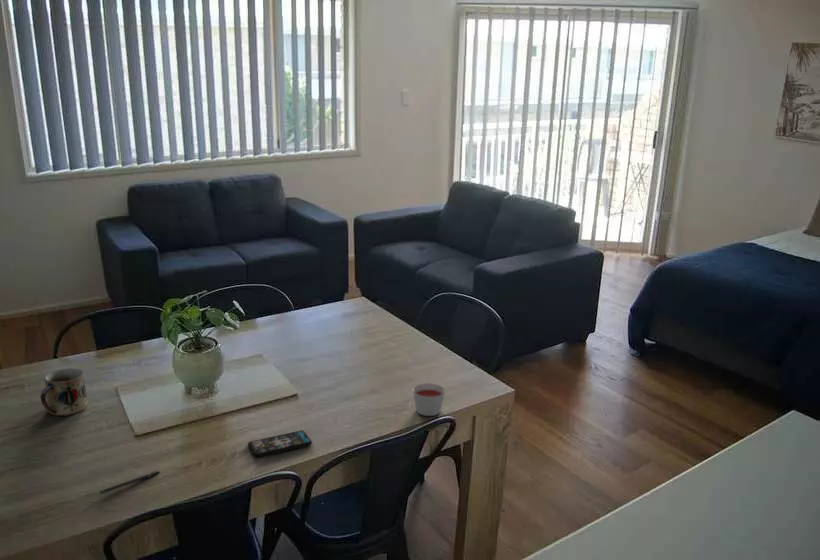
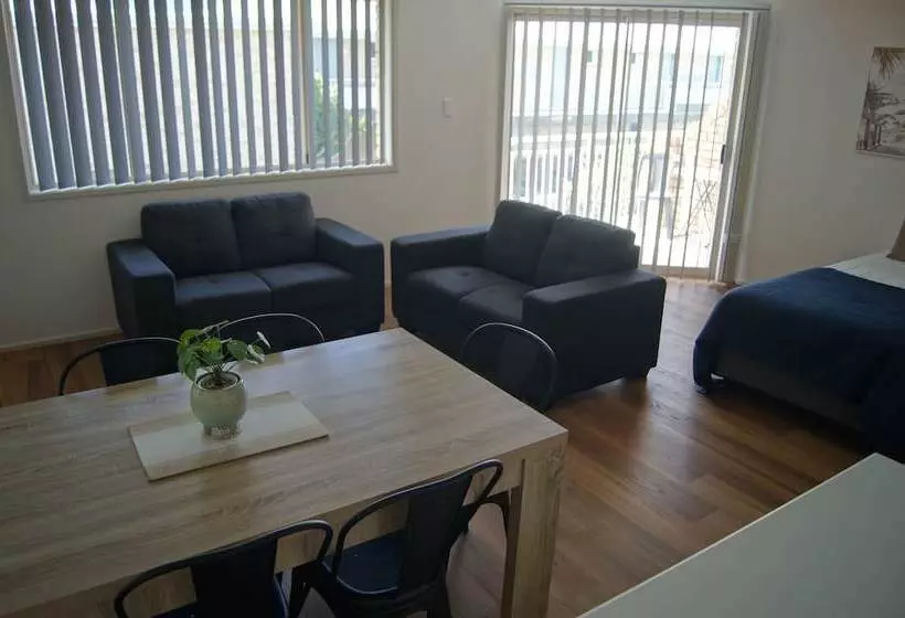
- smartphone (280, 443)
- candle (428, 400)
- mug (64, 392)
- pen (131, 481)
